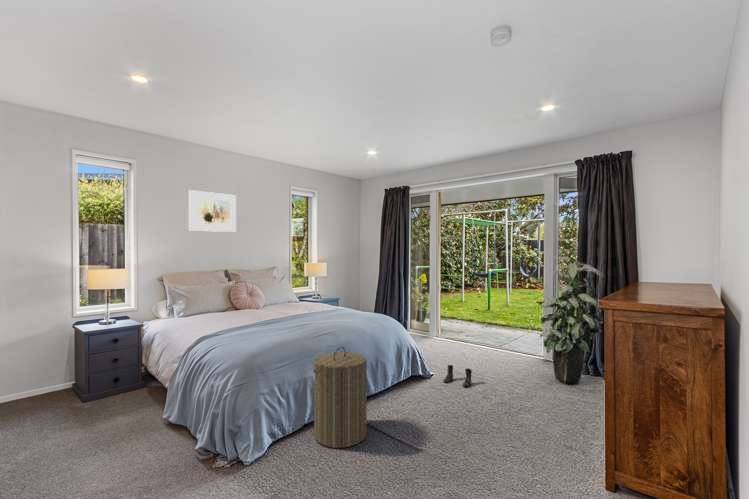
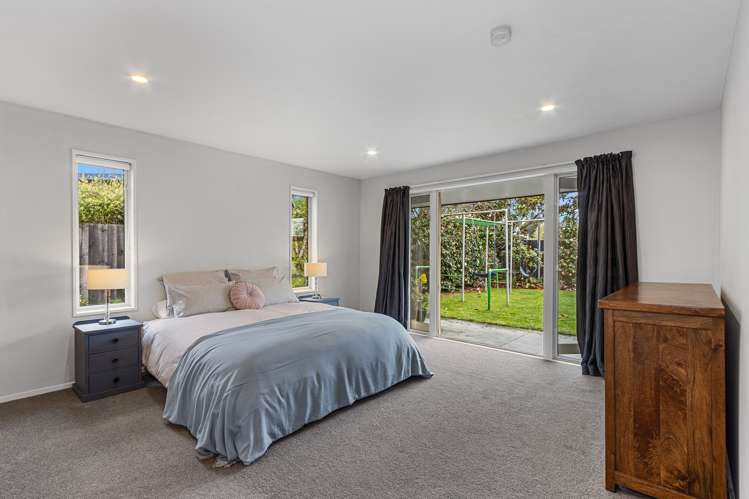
- laundry hamper (340, 390)
- boots (452, 375)
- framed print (213, 212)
- indoor plant (568, 318)
